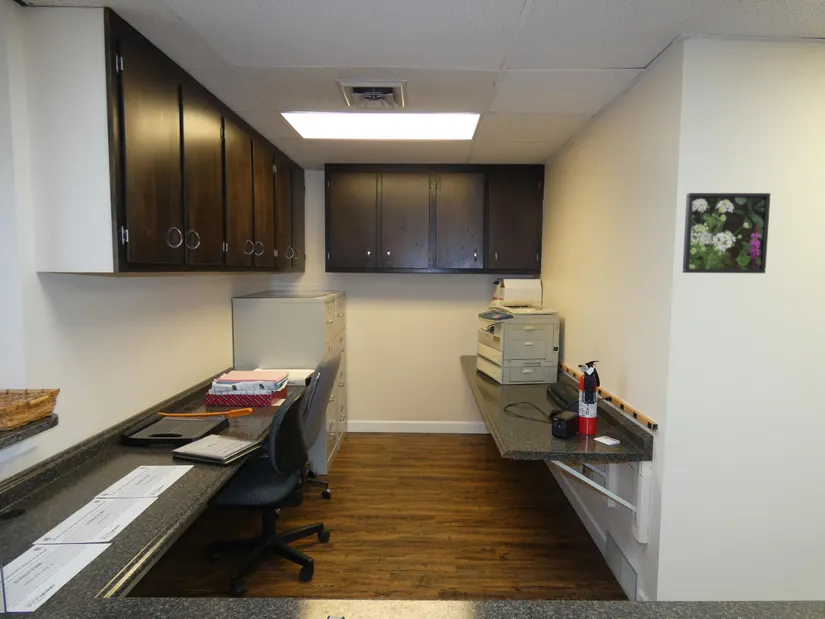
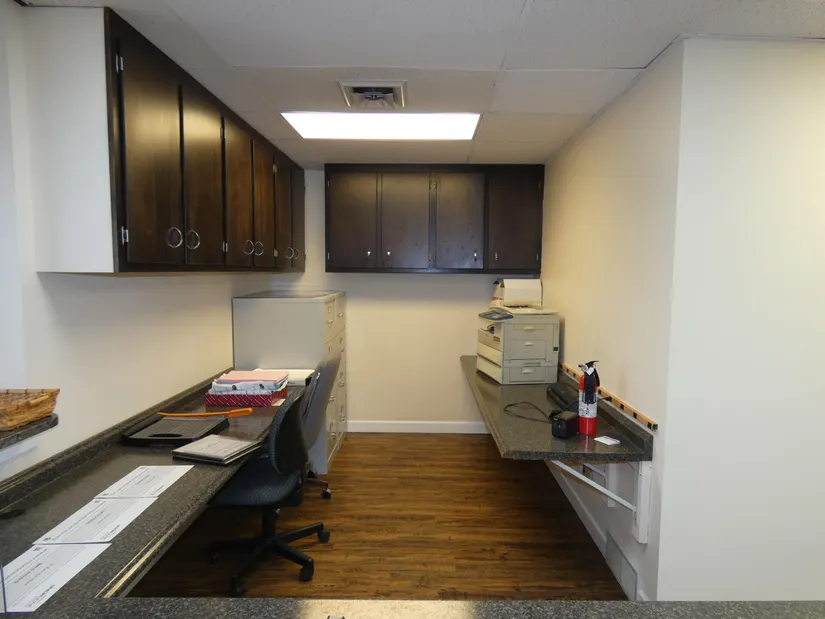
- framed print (725, 233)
